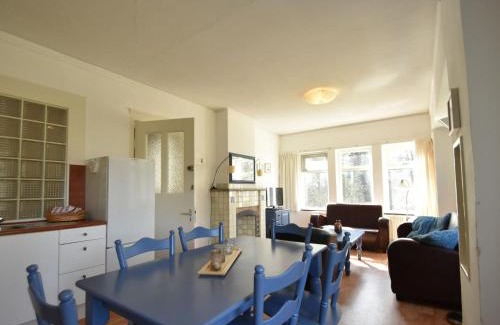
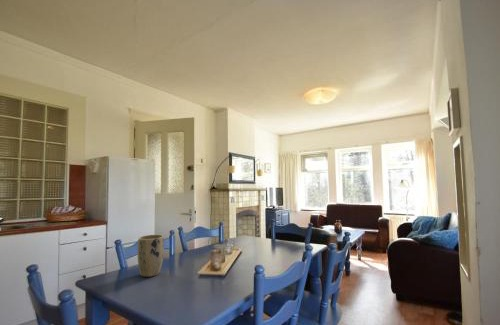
+ plant pot (150, 255)
